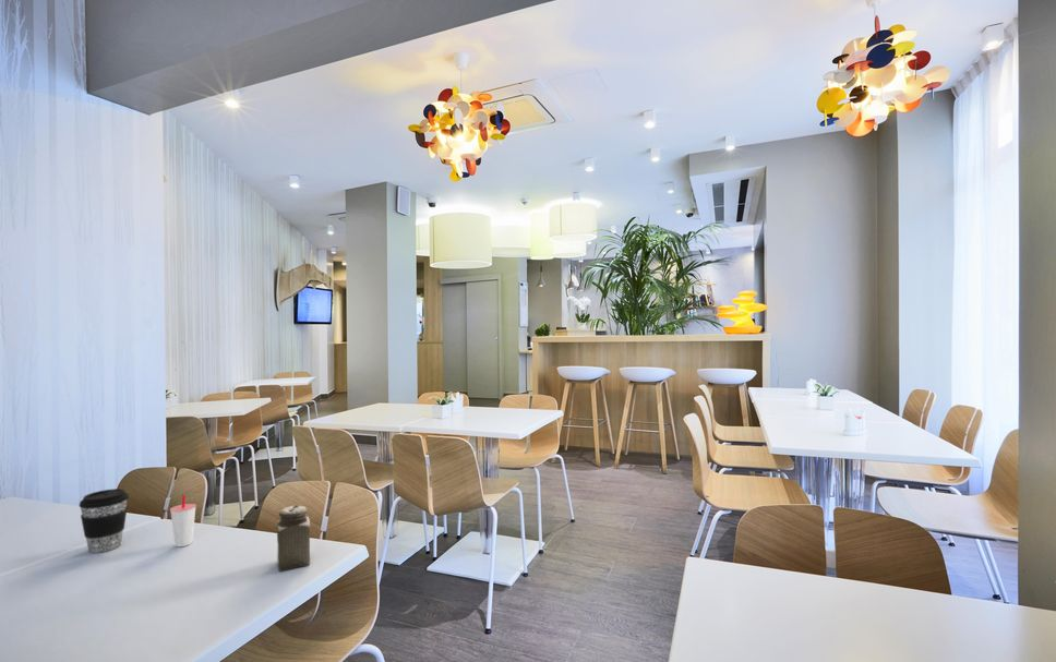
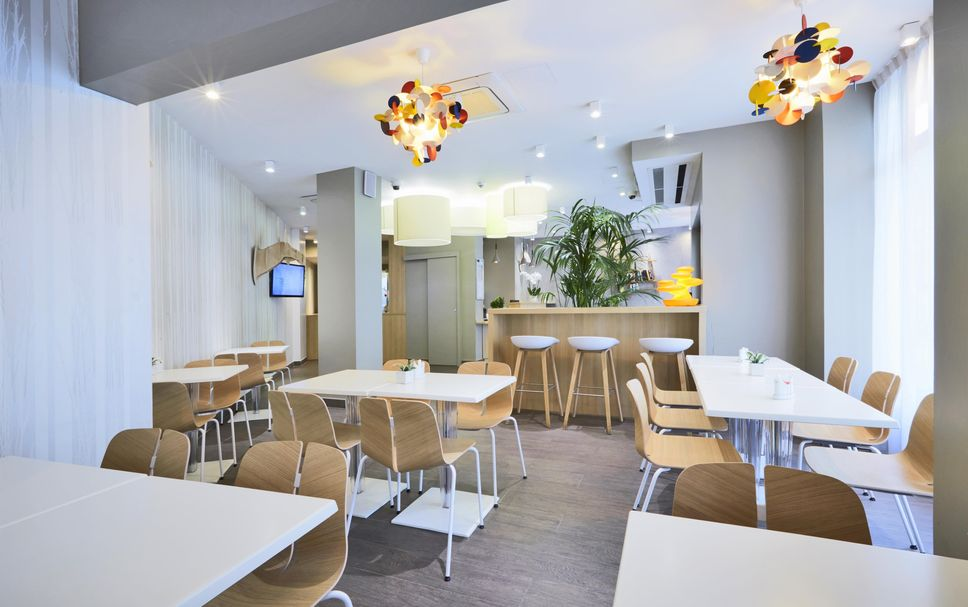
- coffee cup (105, 520)
- cup (183, 519)
- salt shaker (293, 534)
